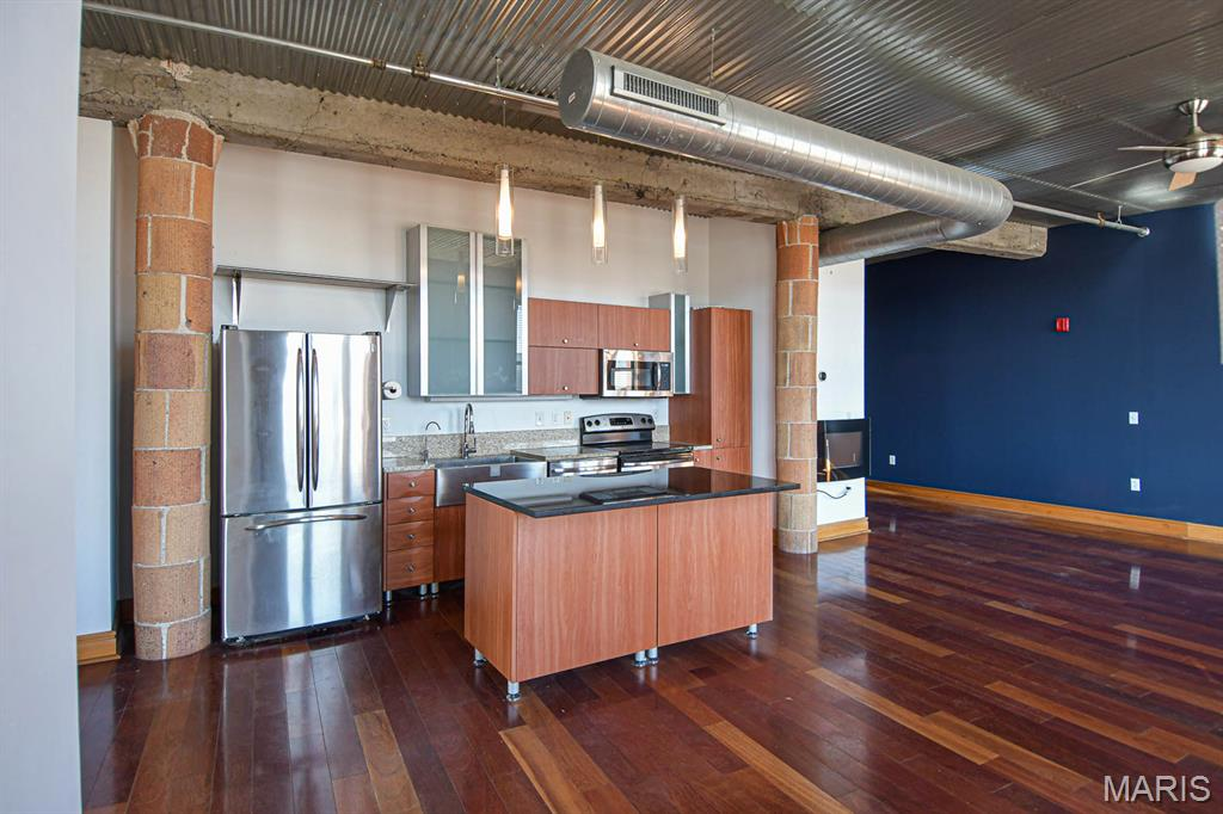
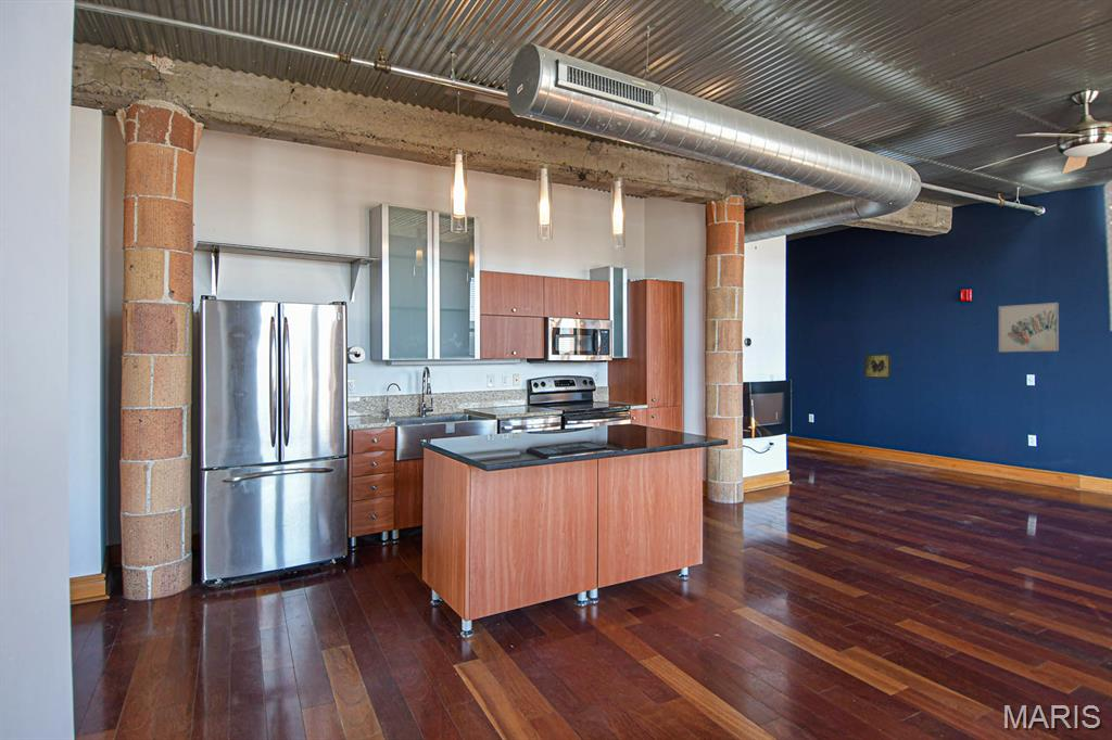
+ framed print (876, 366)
+ wall art (1027, 328)
